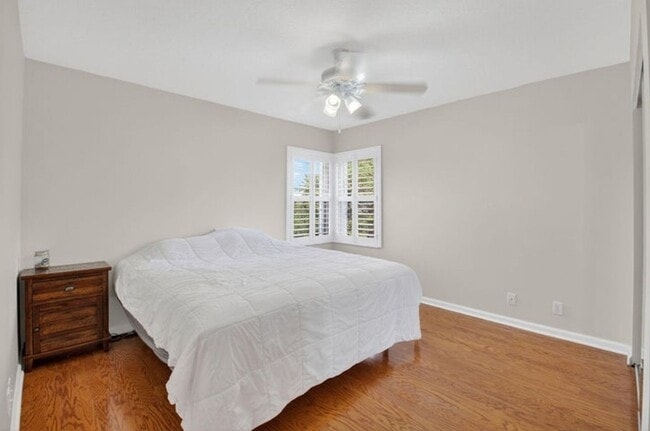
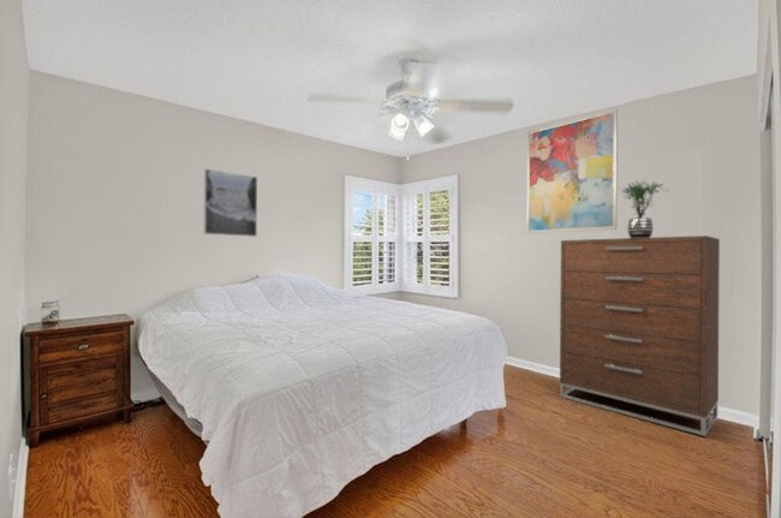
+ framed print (231, 203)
+ wall art (568, 175)
+ dresser (633, 322)
+ potted plant (639, 209)
